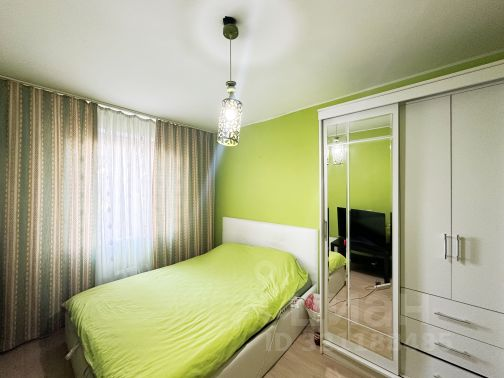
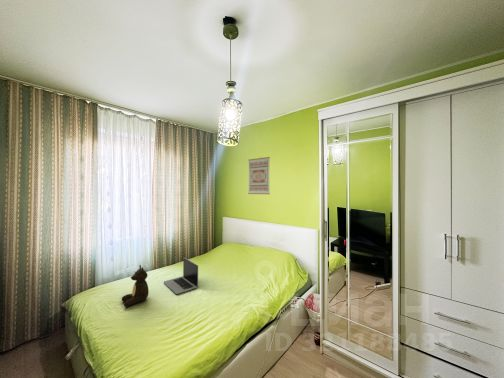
+ laptop (182, 276)
+ teddy bear (135, 284)
+ wall art (258, 176)
